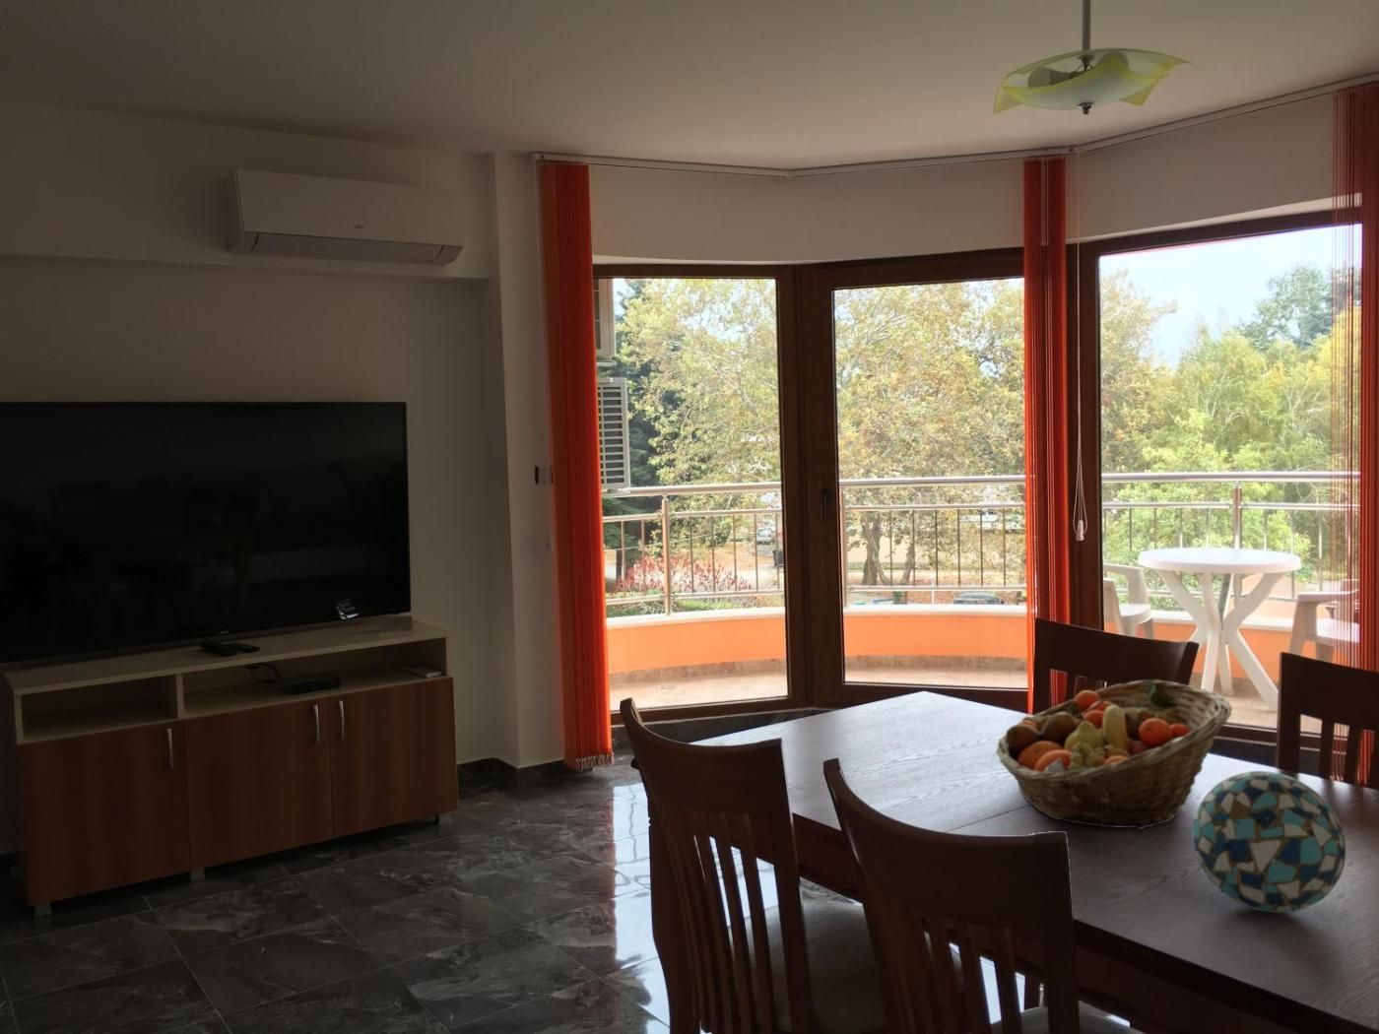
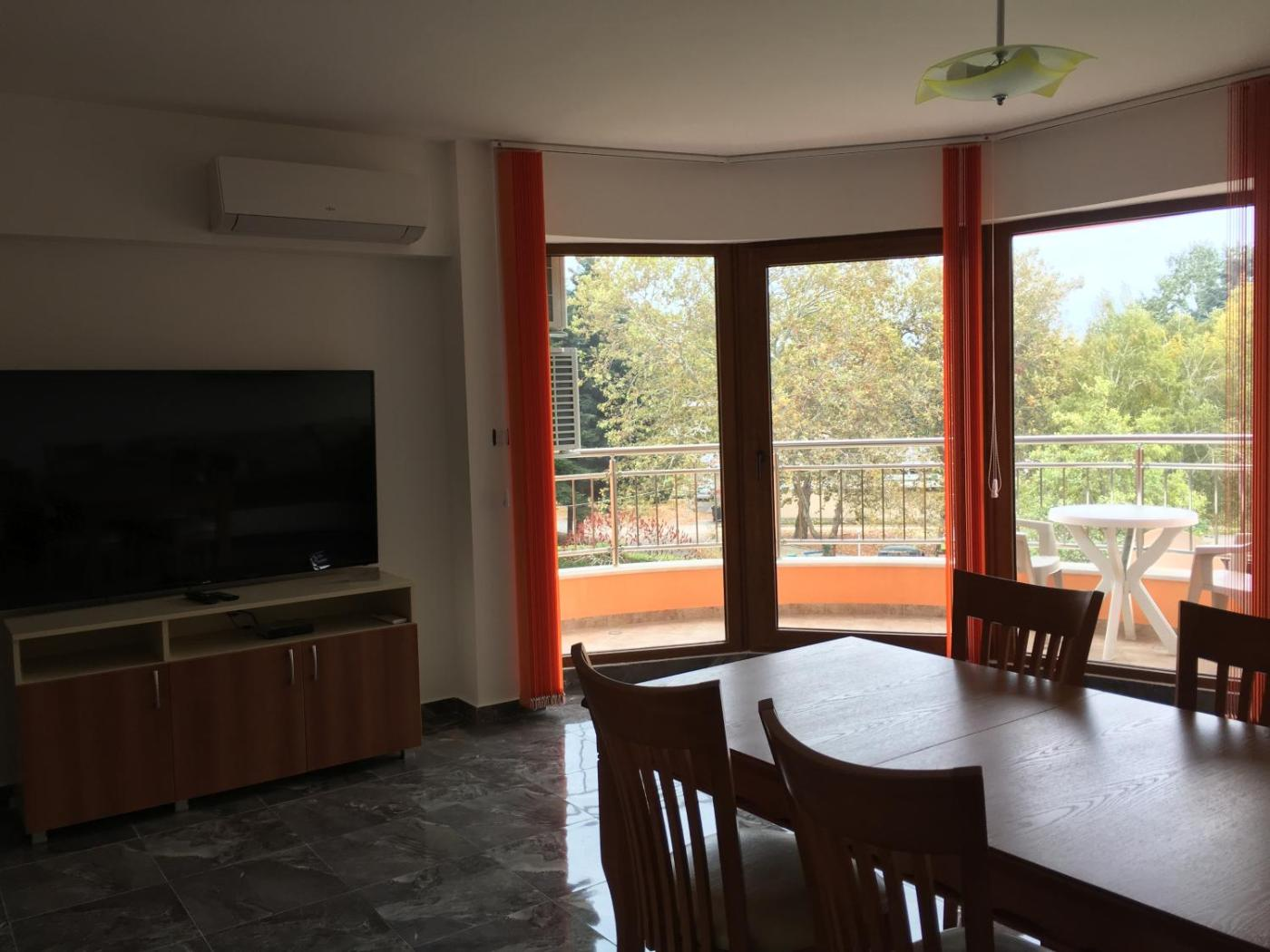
- decorative ball (1267, 840)
- fruit basket (1109, 746)
